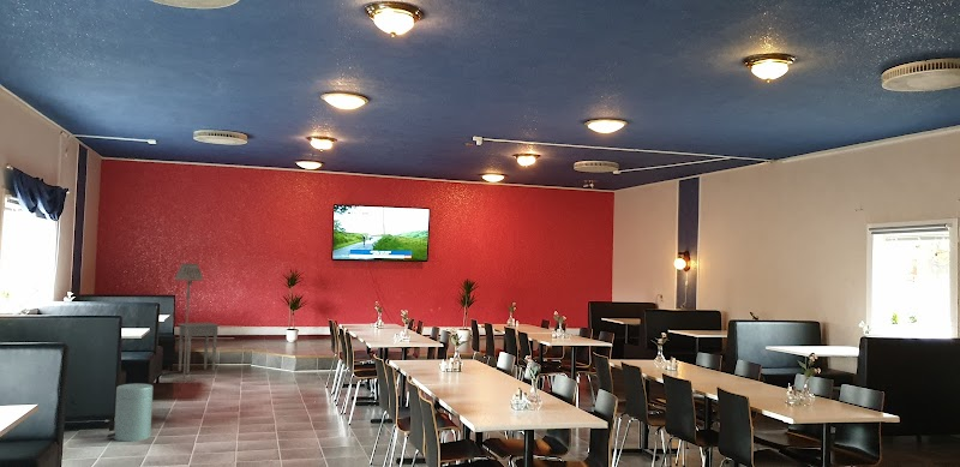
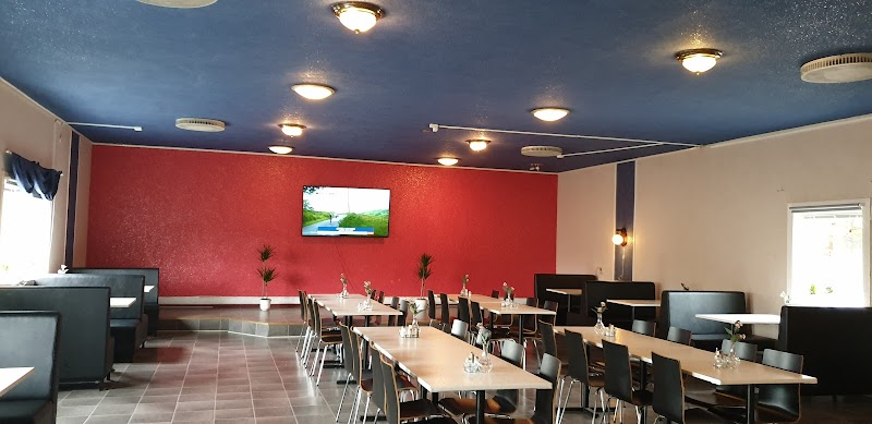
- side table (190, 347)
- floor lamp (186, 321)
- trash can (130, 411)
